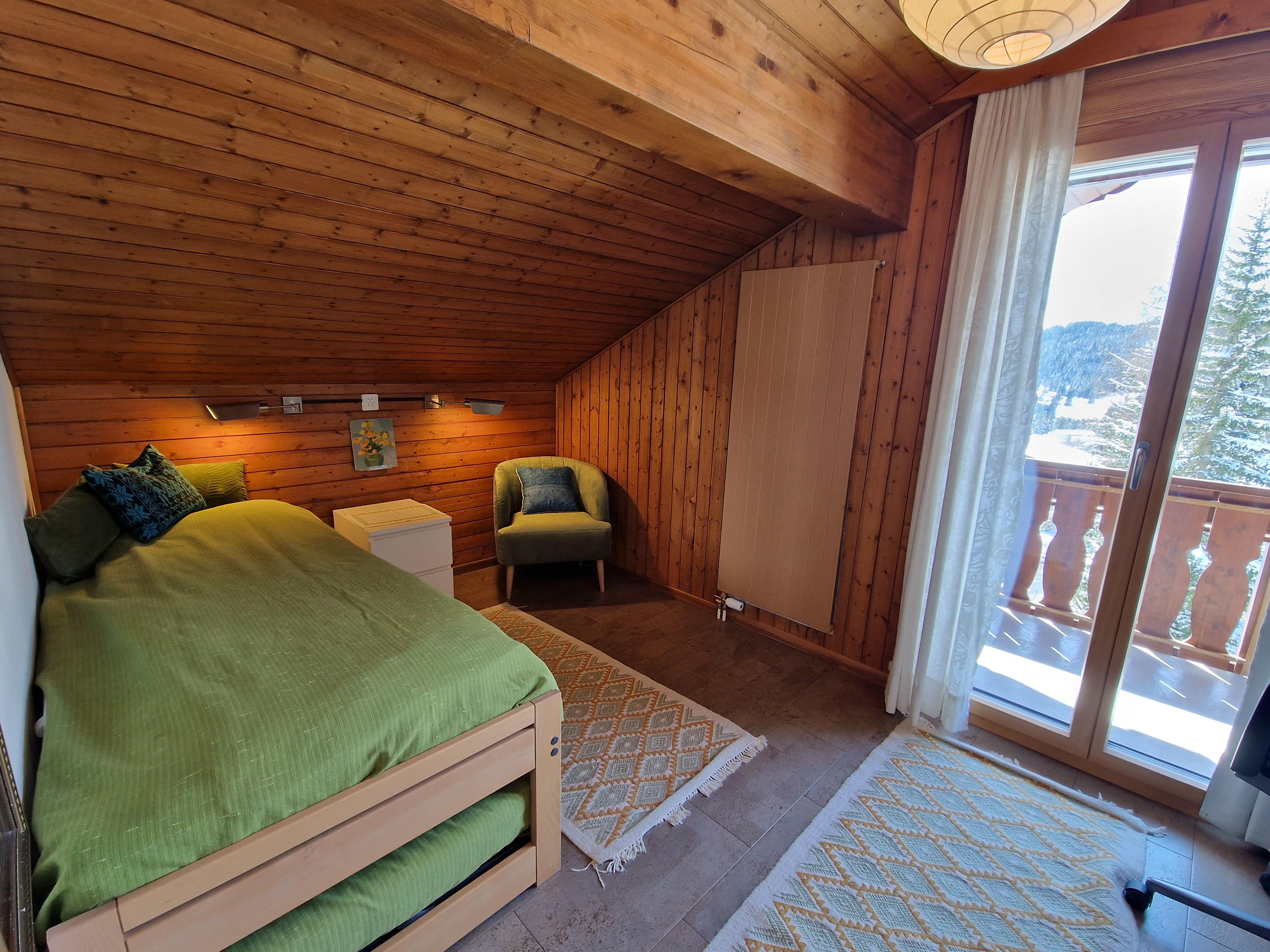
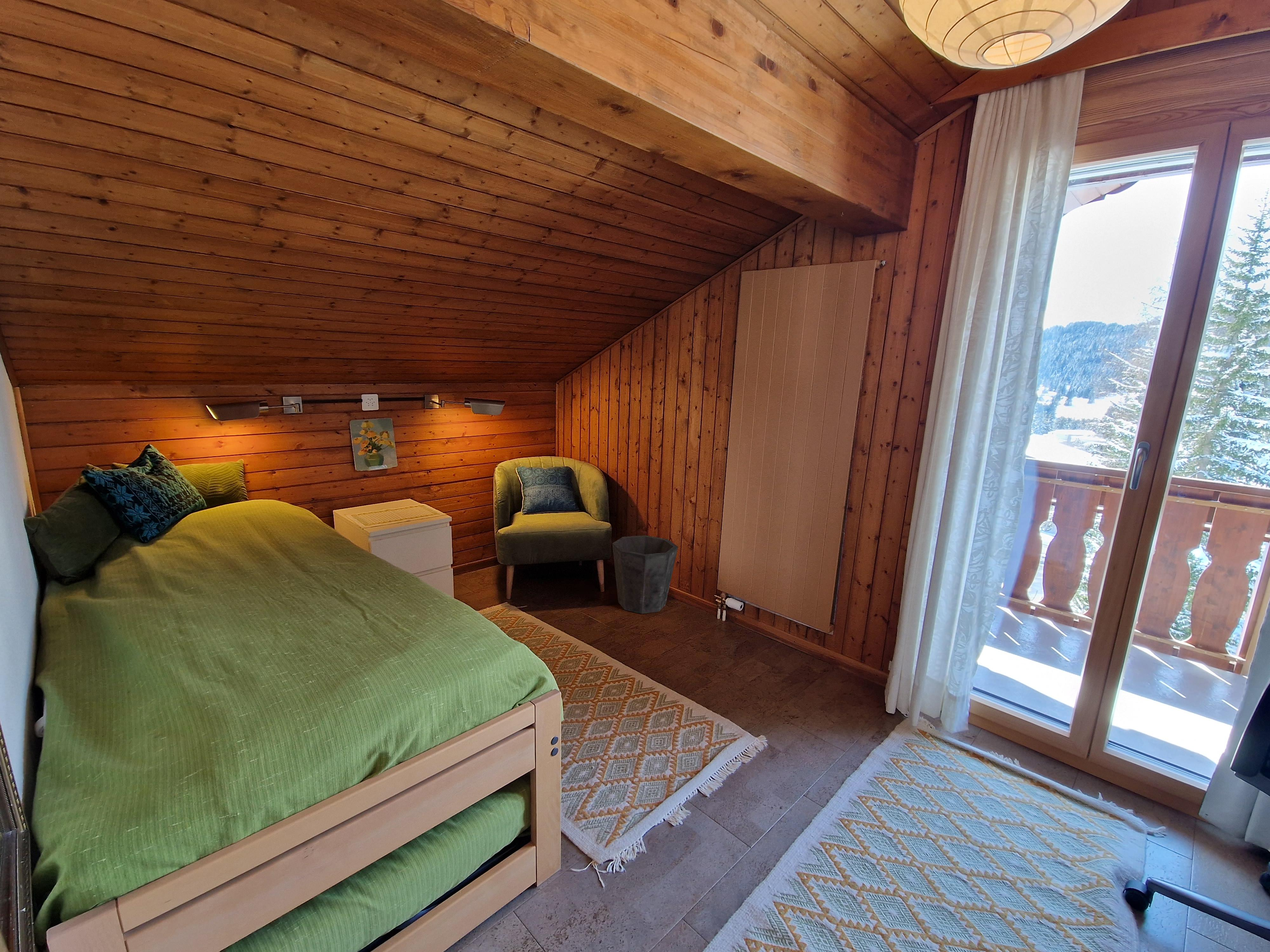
+ waste bin (643, 574)
